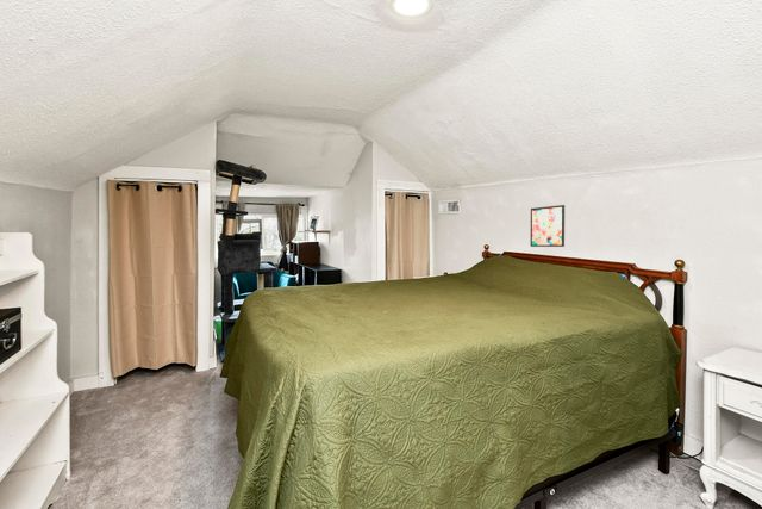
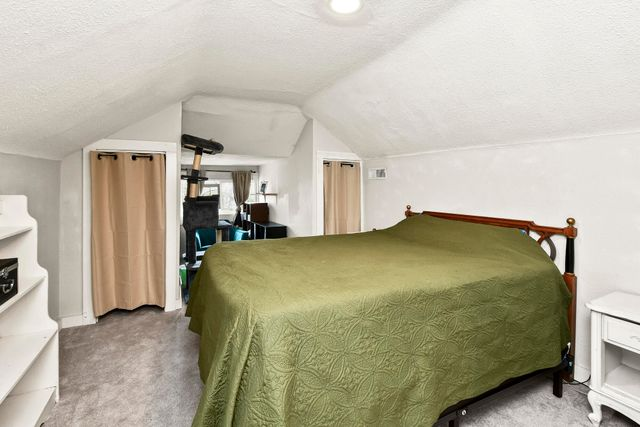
- wall art (546, 226)
